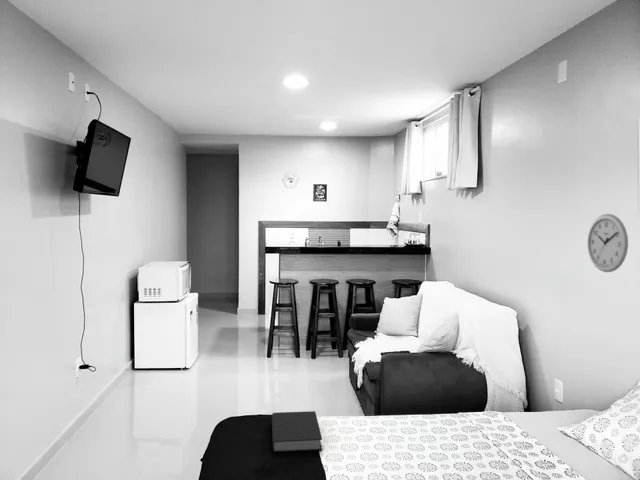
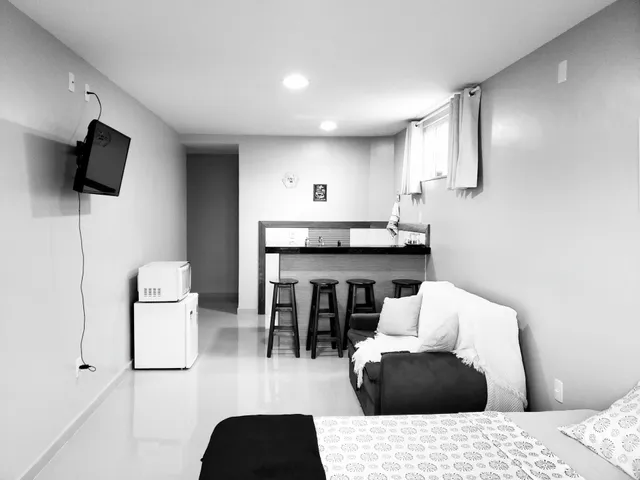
- wall clock (605, 243)
- hardback book (295, 430)
